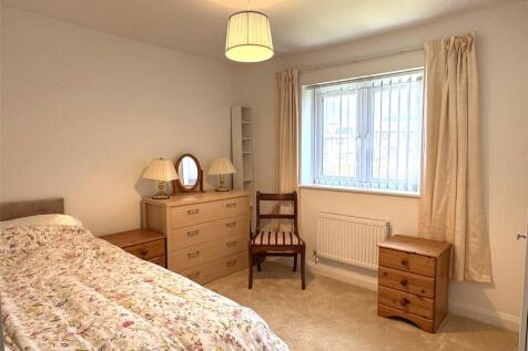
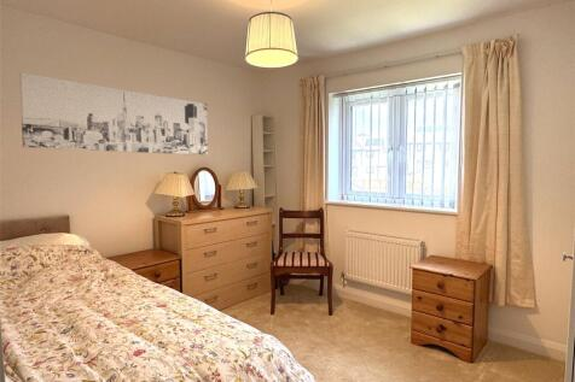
+ wall art (130, 122)
